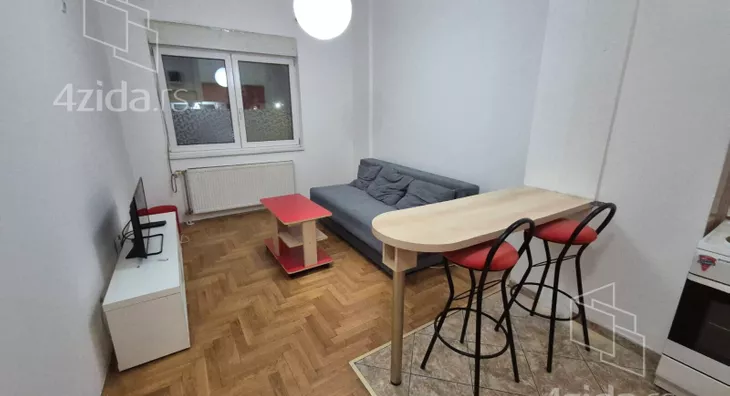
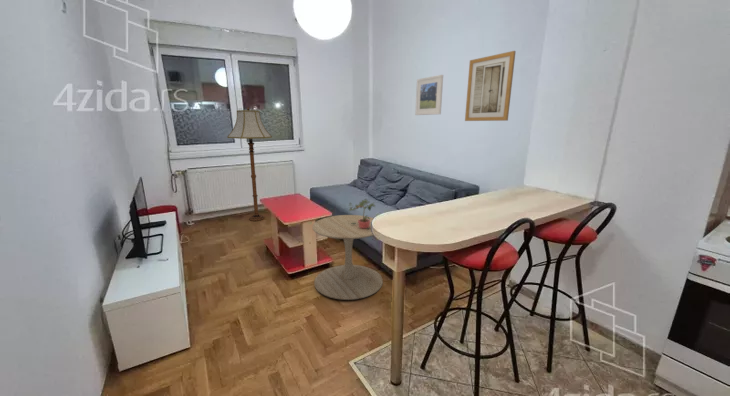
+ floor lamp (252, 165)
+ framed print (428, 96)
+ wall art (487, 89)
+ potted plant (363, 212)
+ side table (348, 253)
